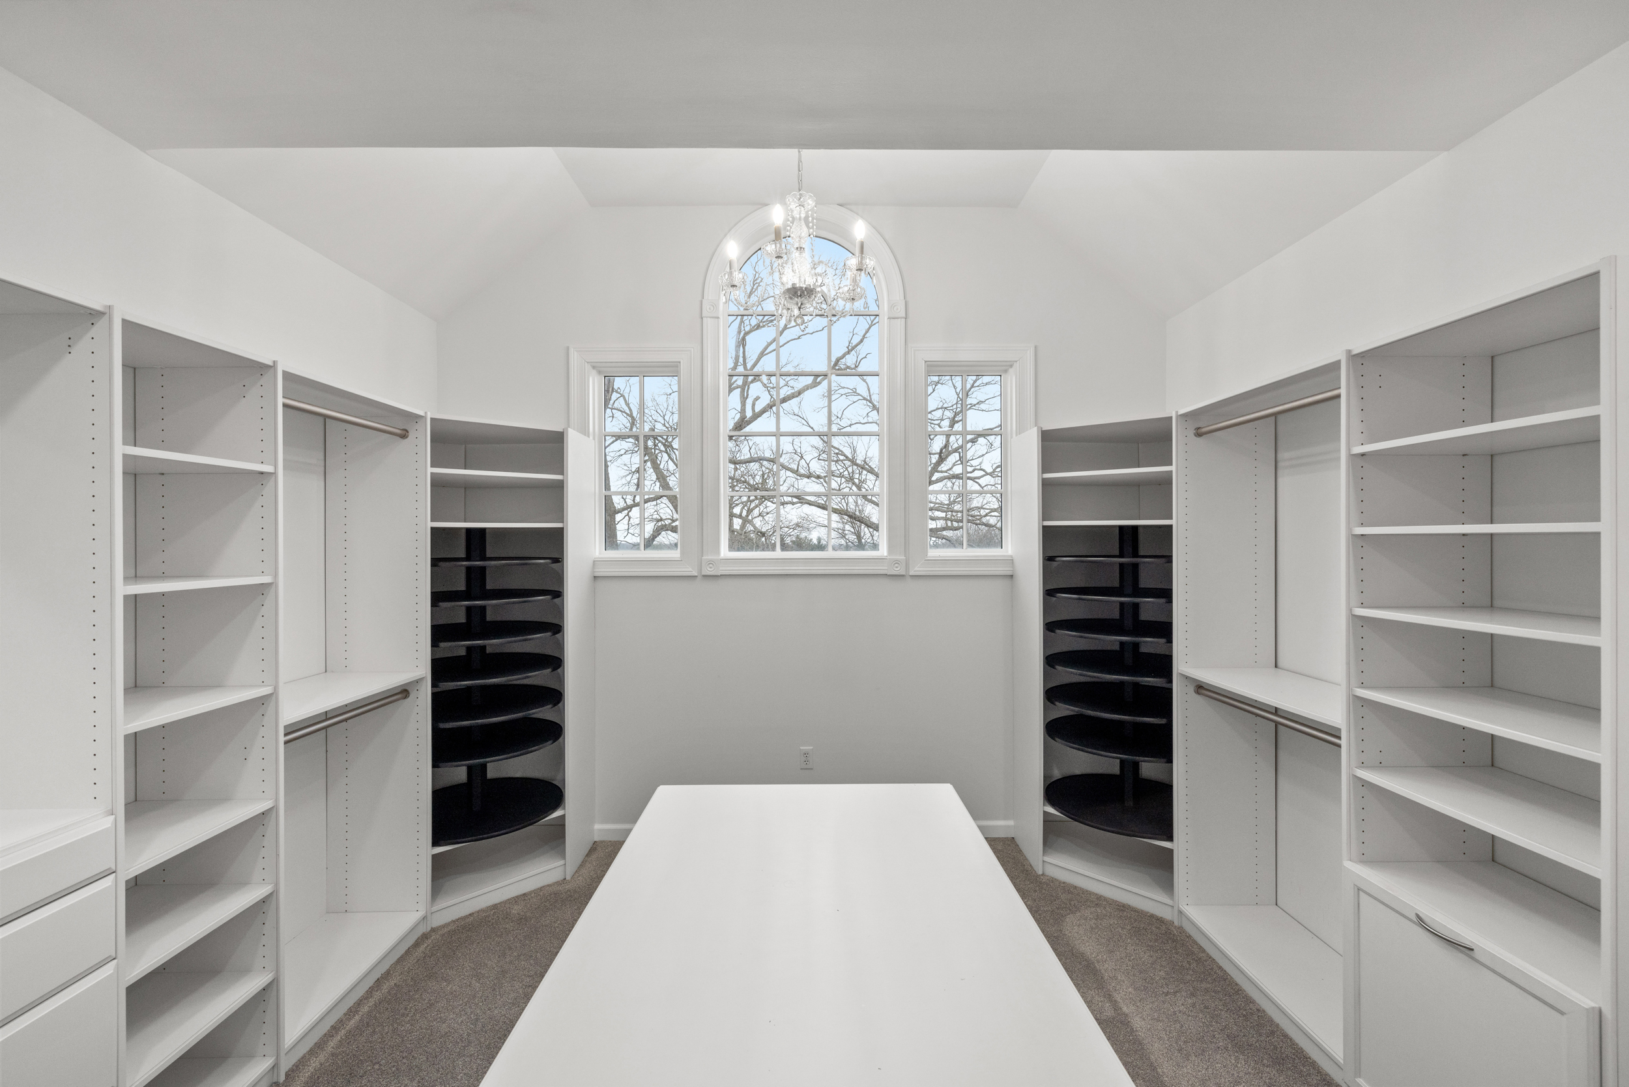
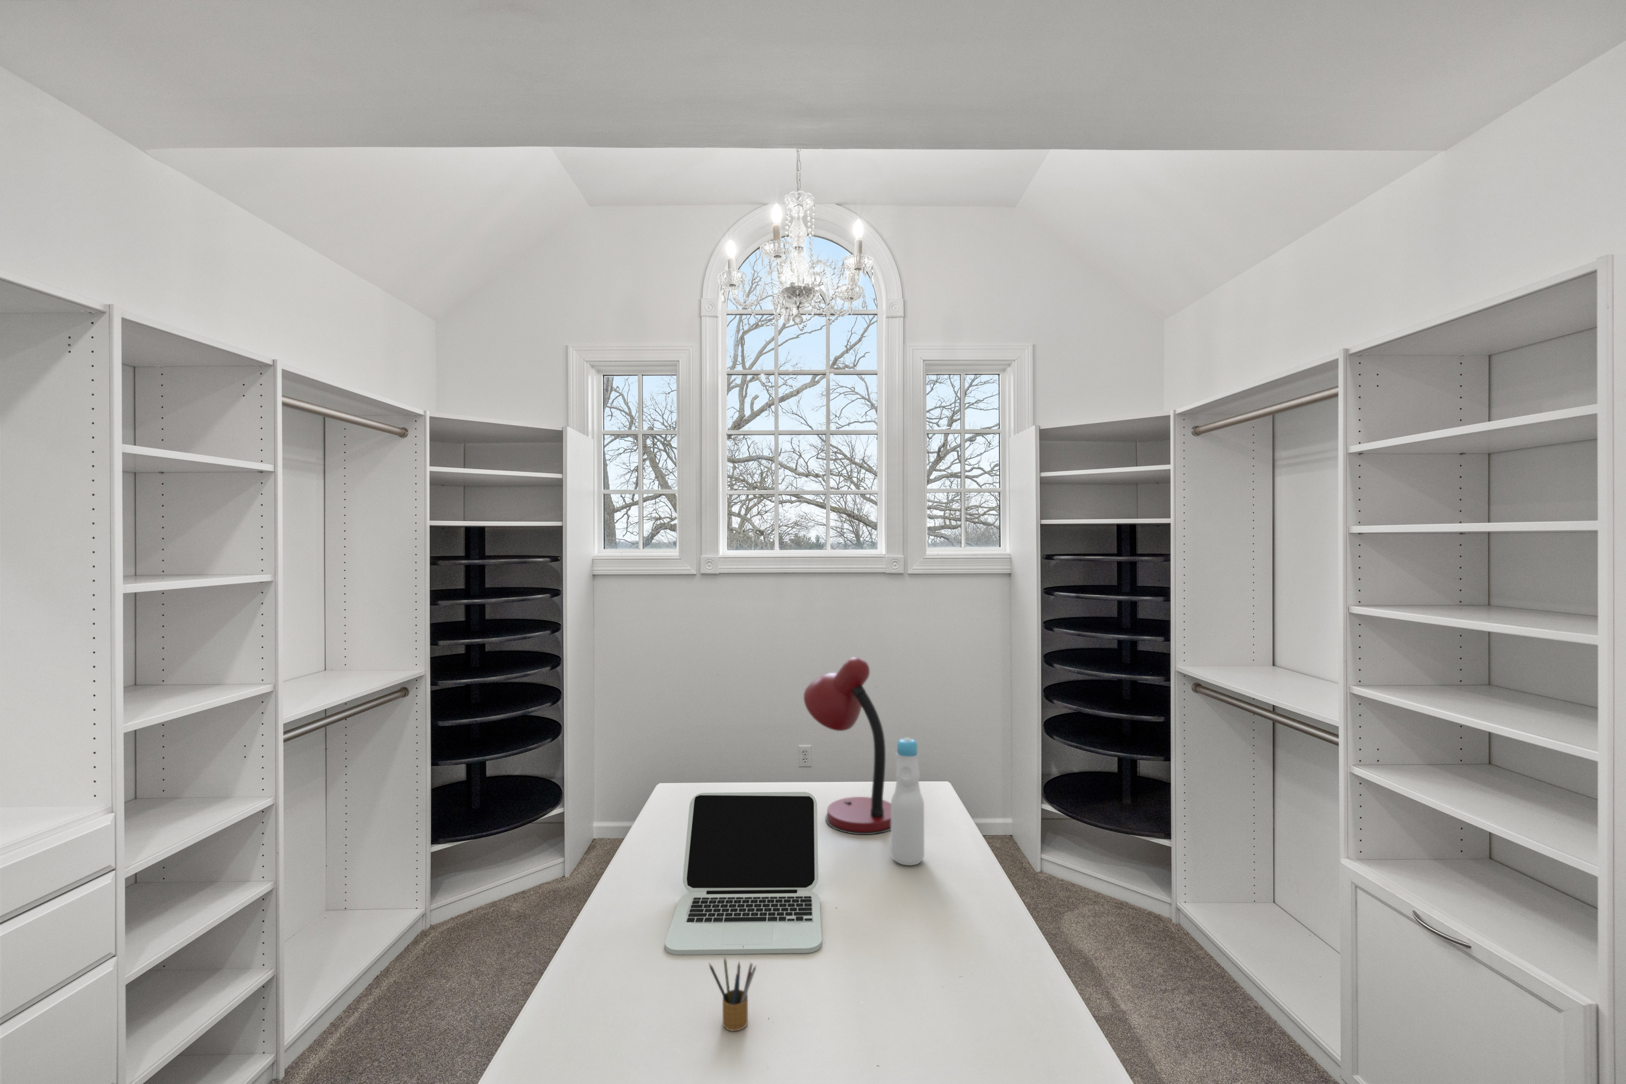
+ pencil box (732, 991)
+ desk lamp (848, 730)
+ laptop (748, 863)
+ bottle (907, 798)
